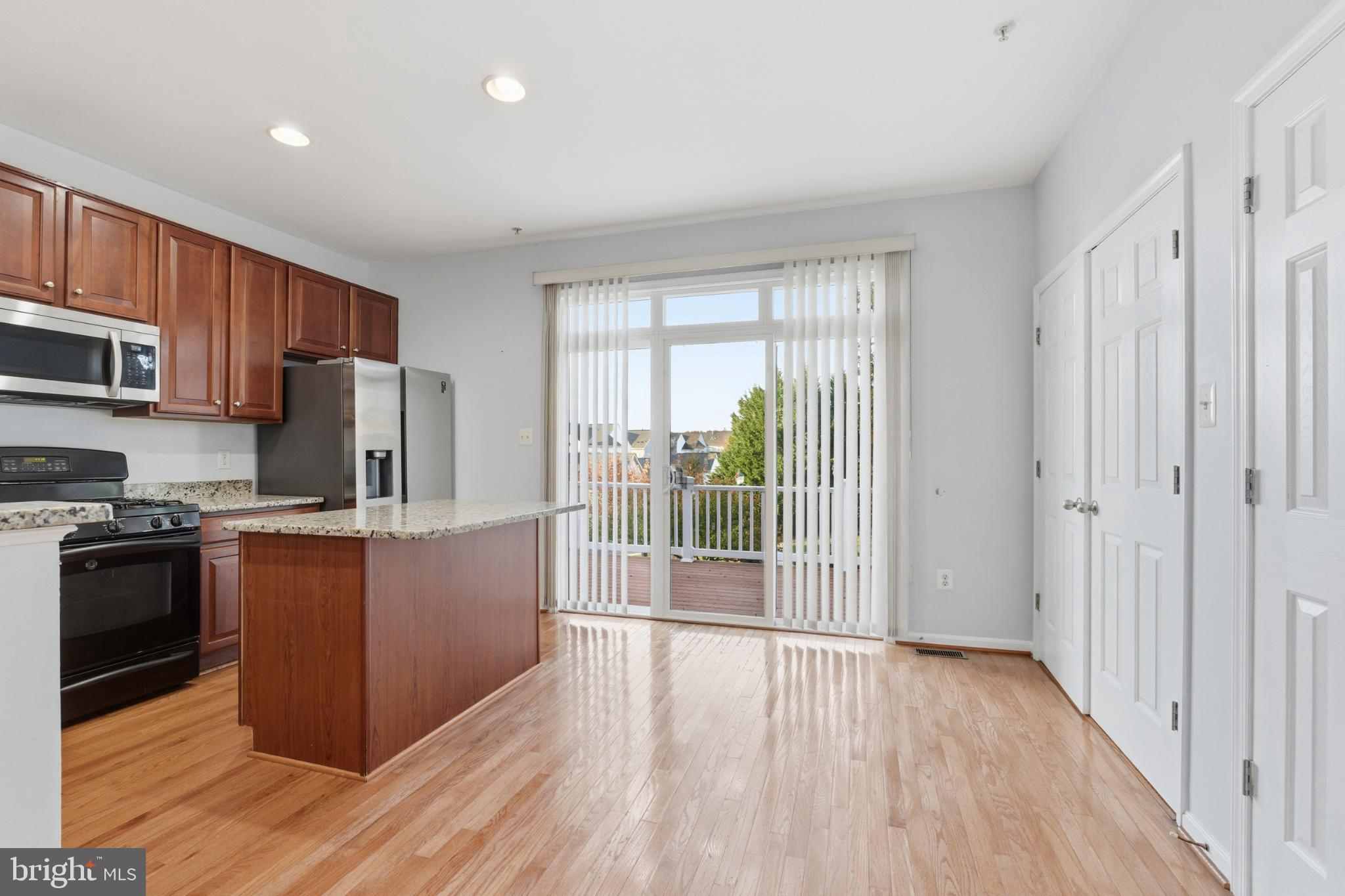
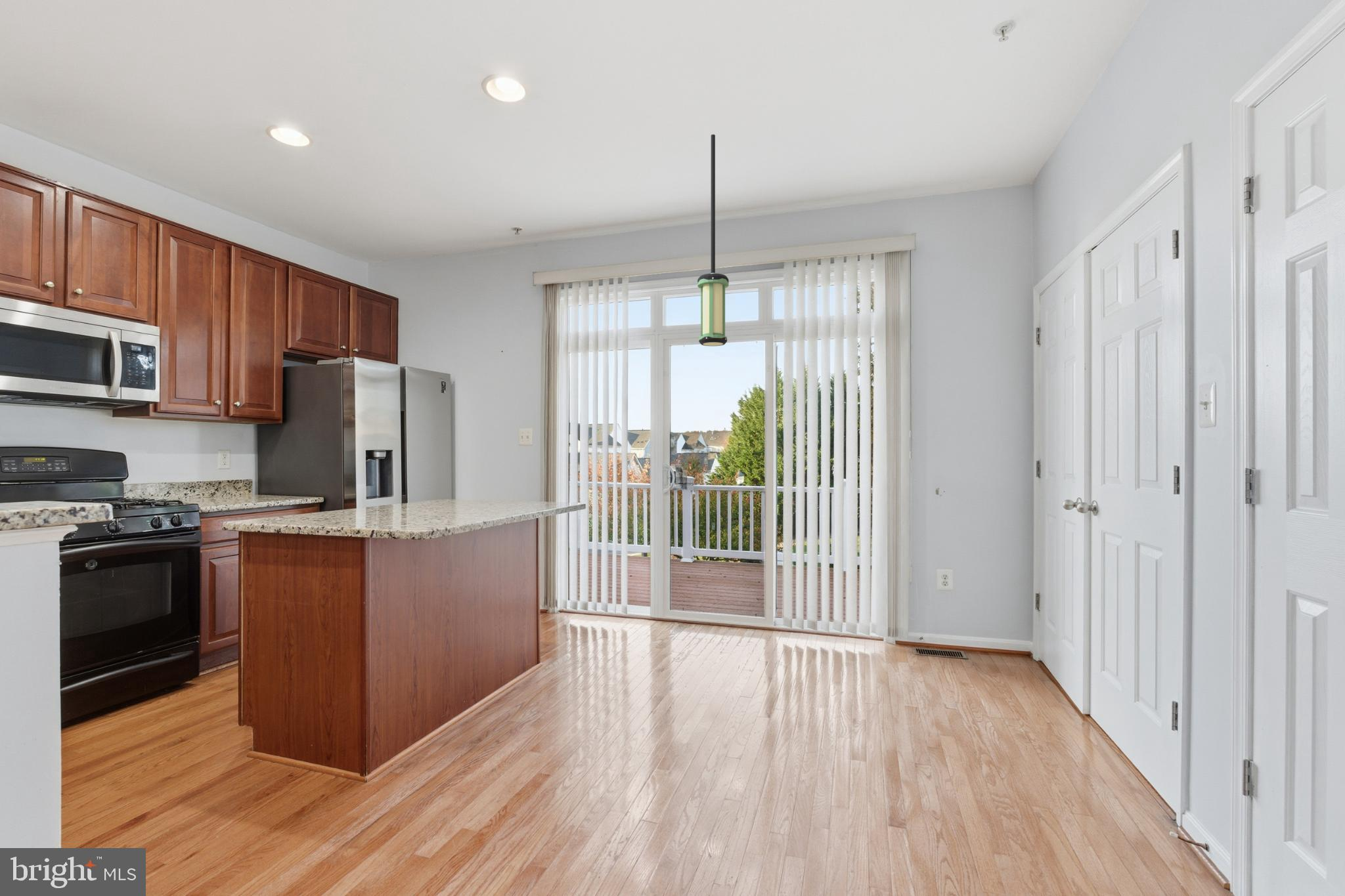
+ pendant light (713, 240)
